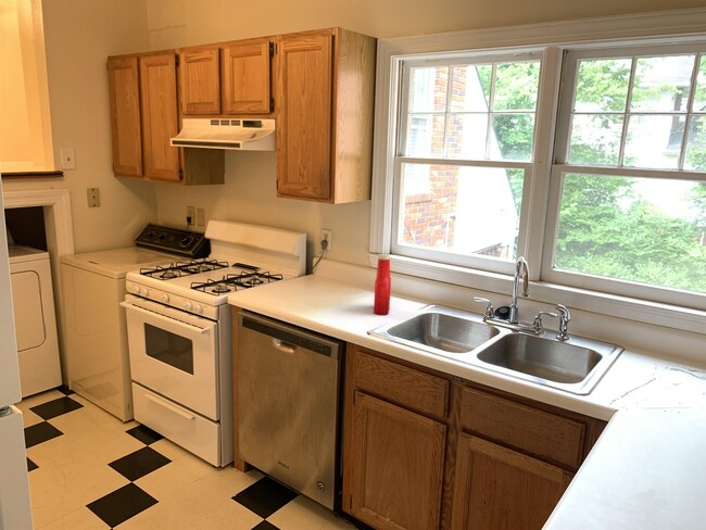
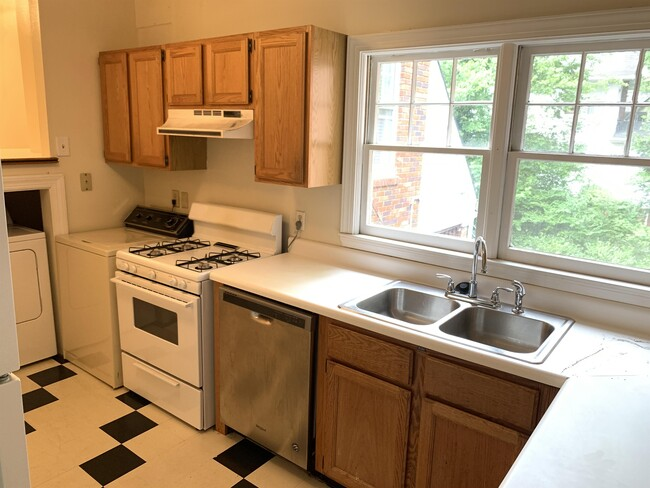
- soap bottle (382, 282)
